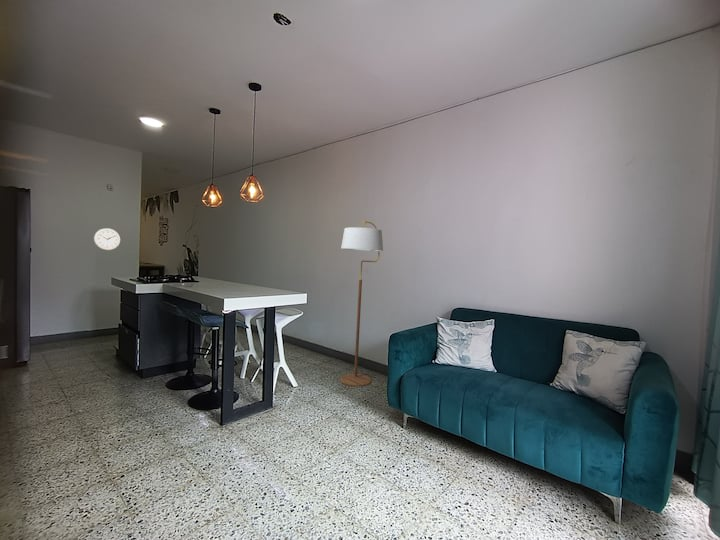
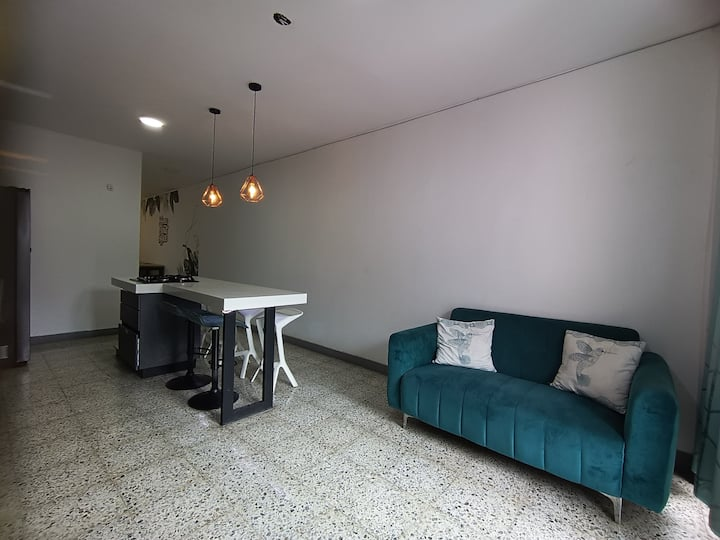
- floor lamp (360, 301)
- wall clock (107, 239)
